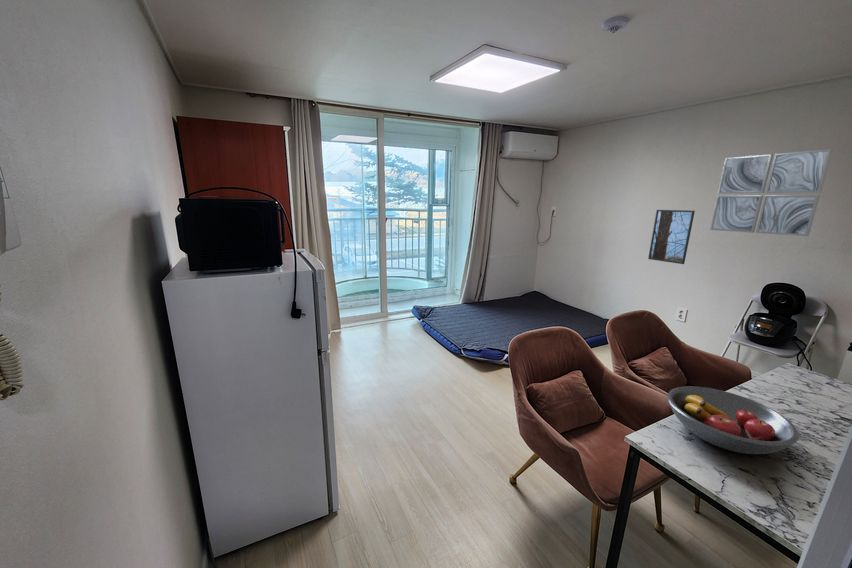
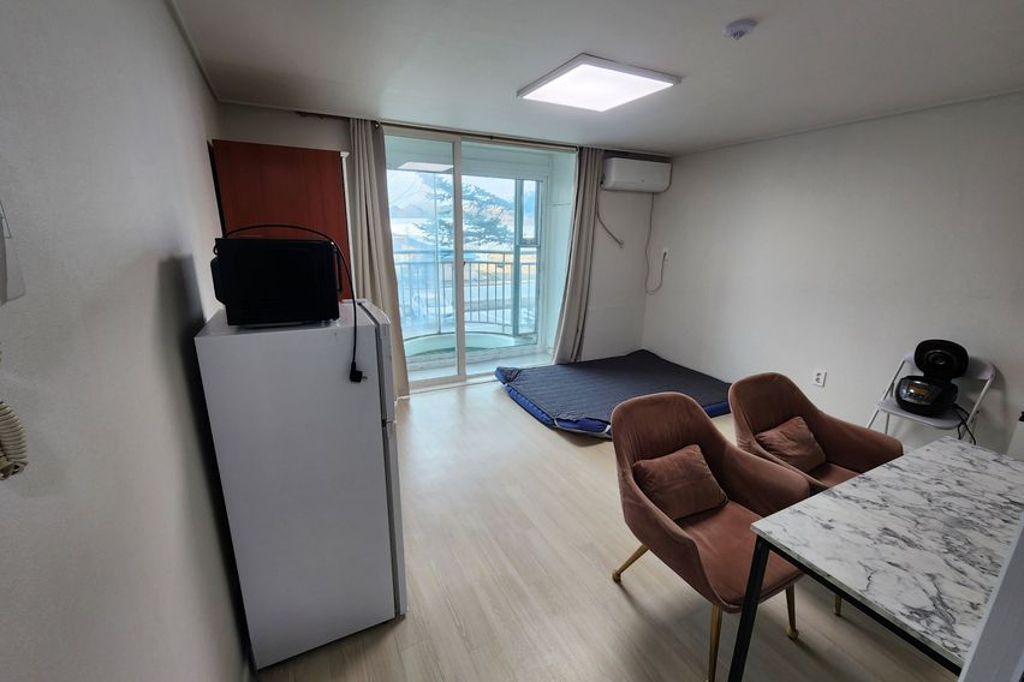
- wall art (765, 195)
- fruit bowl (725, 420)
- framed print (670, 236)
